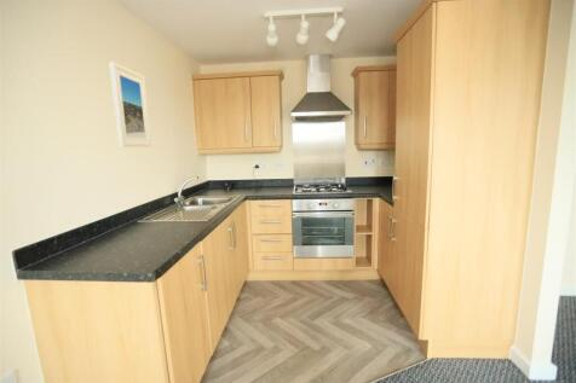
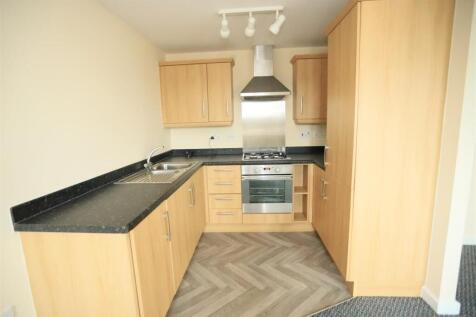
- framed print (132, 109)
